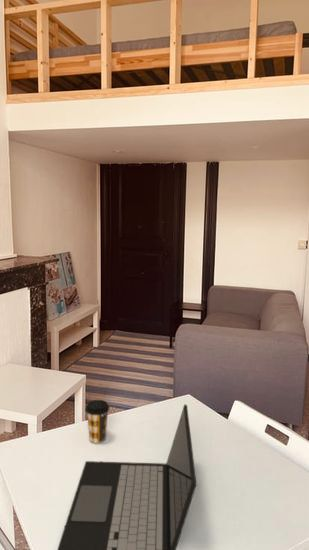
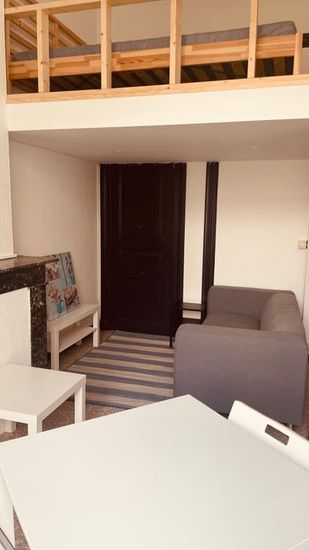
- coffee cup (97, 421)
- laptop (130, 471)
